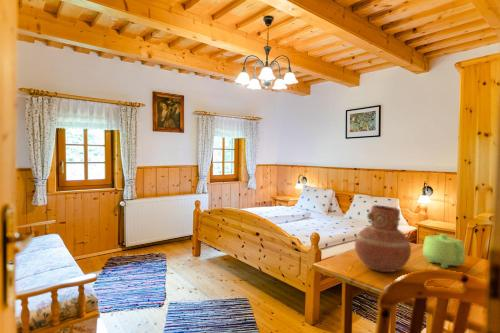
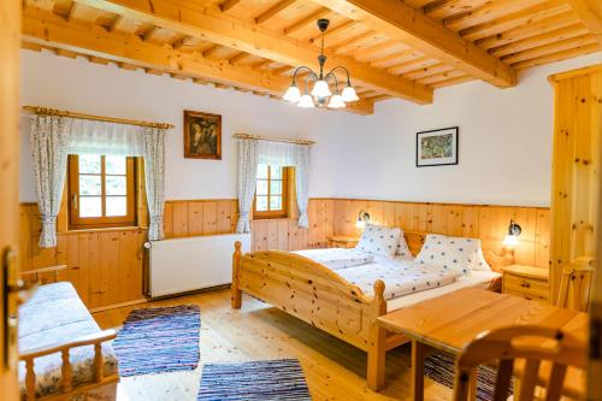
- teapot (447, 248)
- vase (381, 237)
